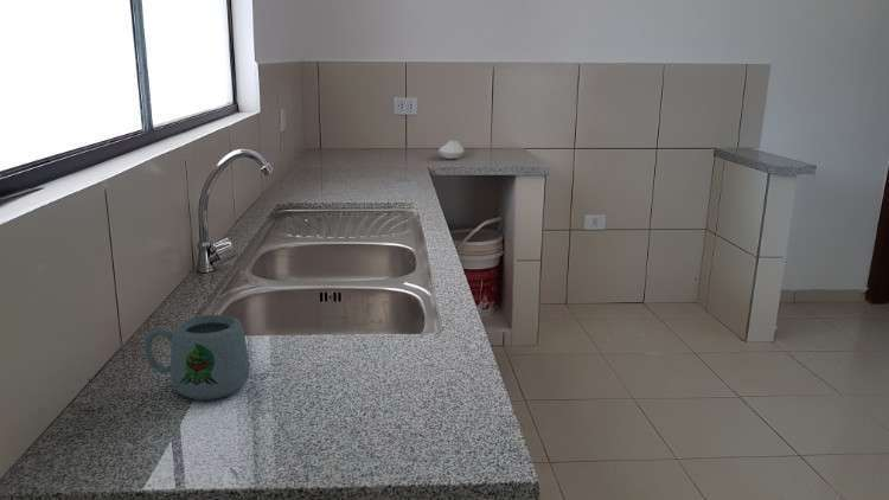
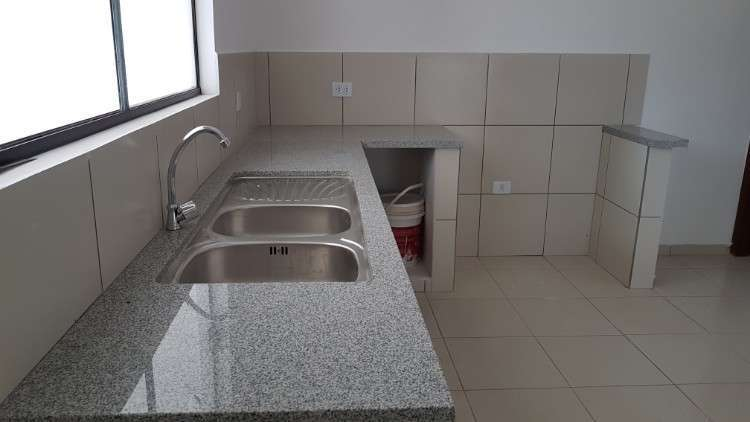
- mug (196, 355)
- spoon rest (452, 148)
